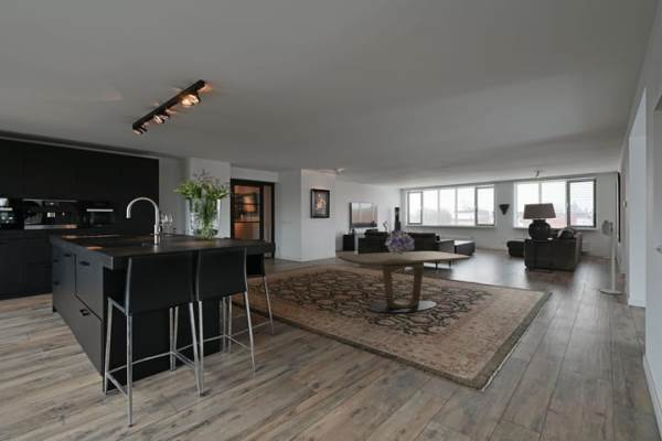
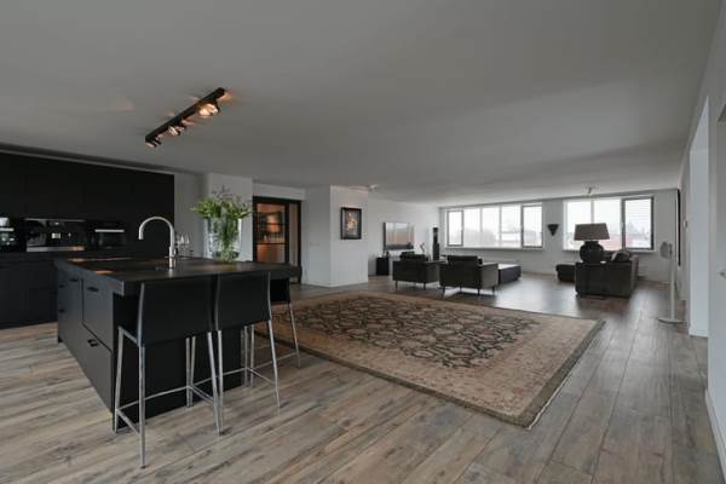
- bouquet (397, 243)
- dining table (414, 280)
